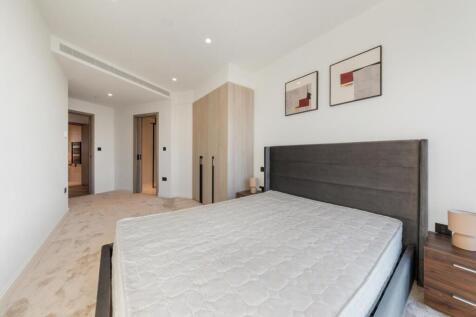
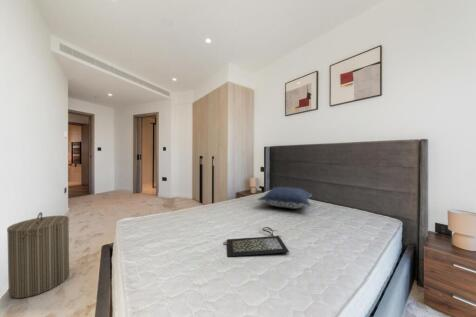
+ laundry hamper (40, 247)
+ pillow (286, 196)
+ clutch bag (258, 244)
